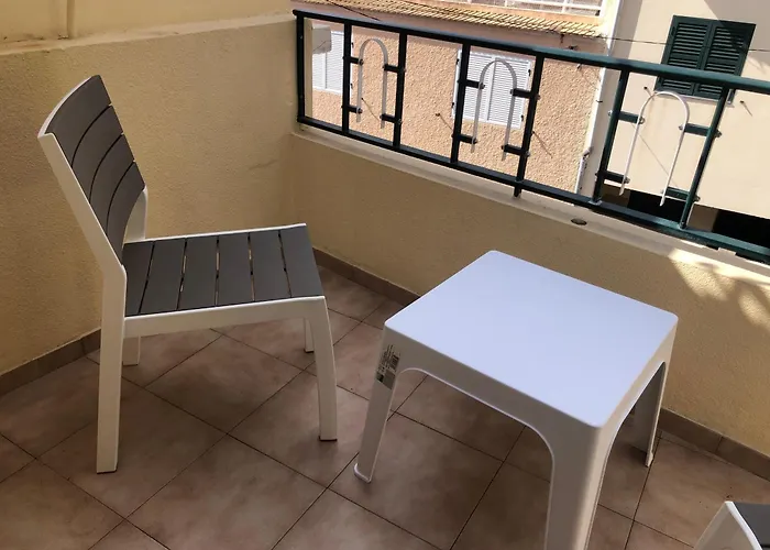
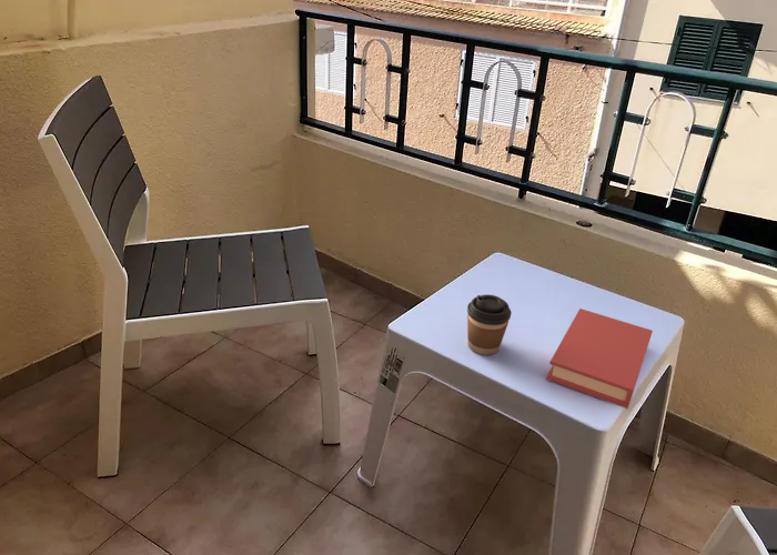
+ book (601, 353)
+ coffee cup (486, 322)
